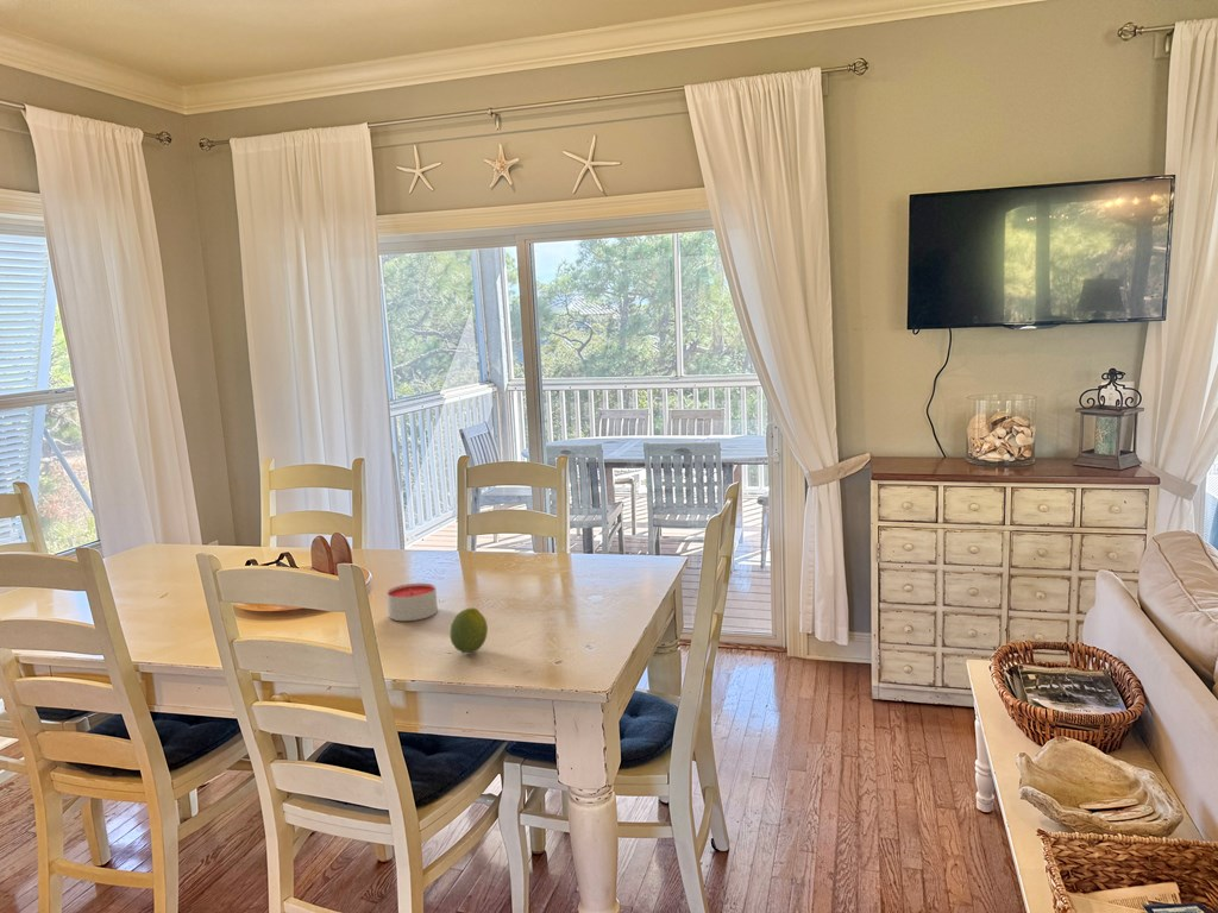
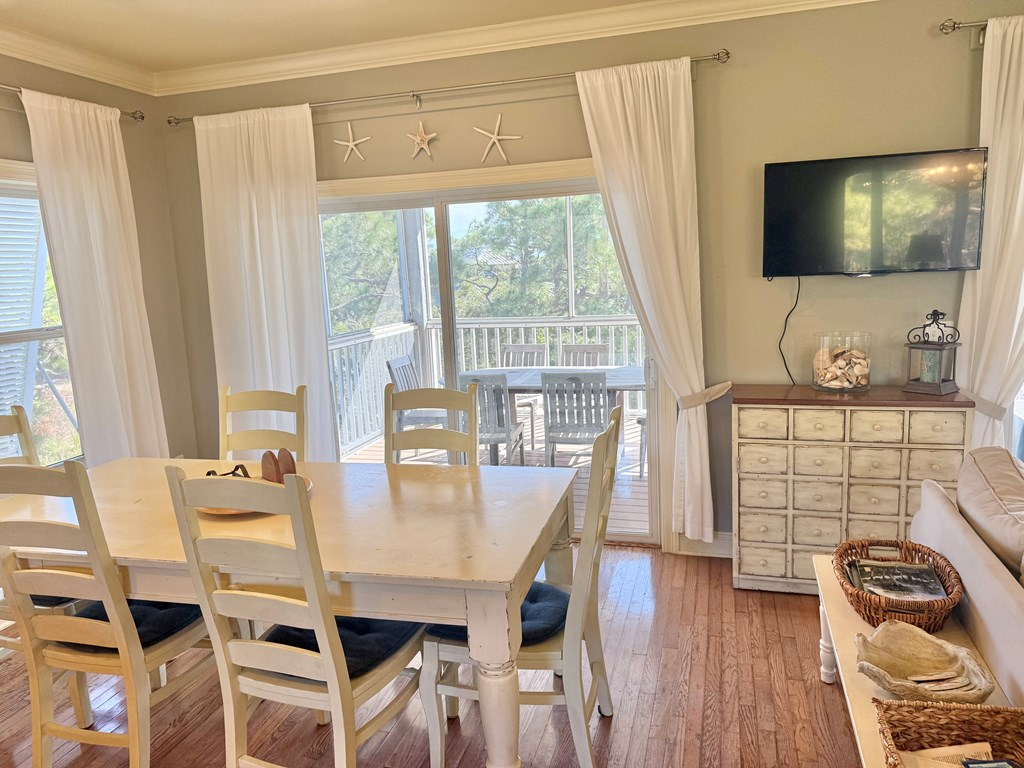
- candle (412, 600)
- fruit (469, 630)
